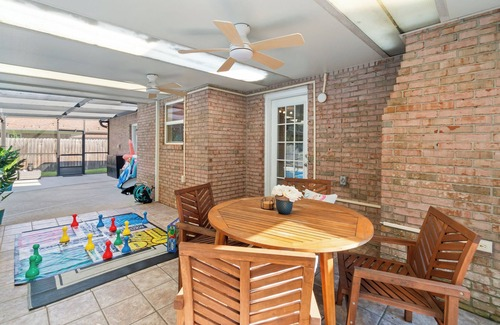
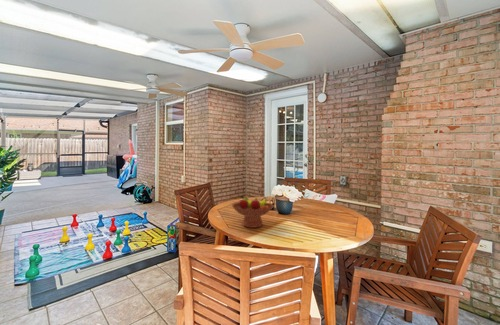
+ fruit bowl (252, 211)
